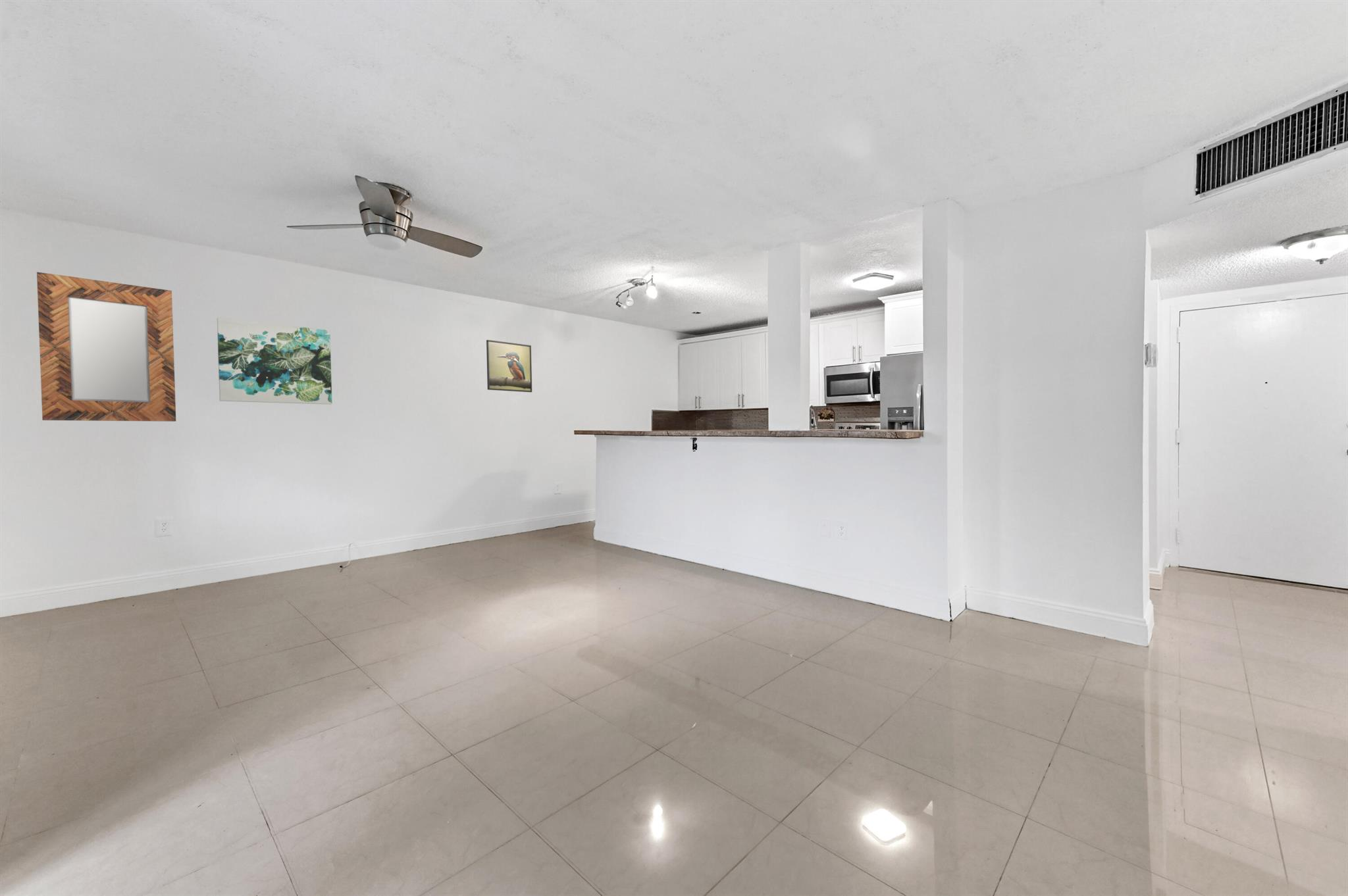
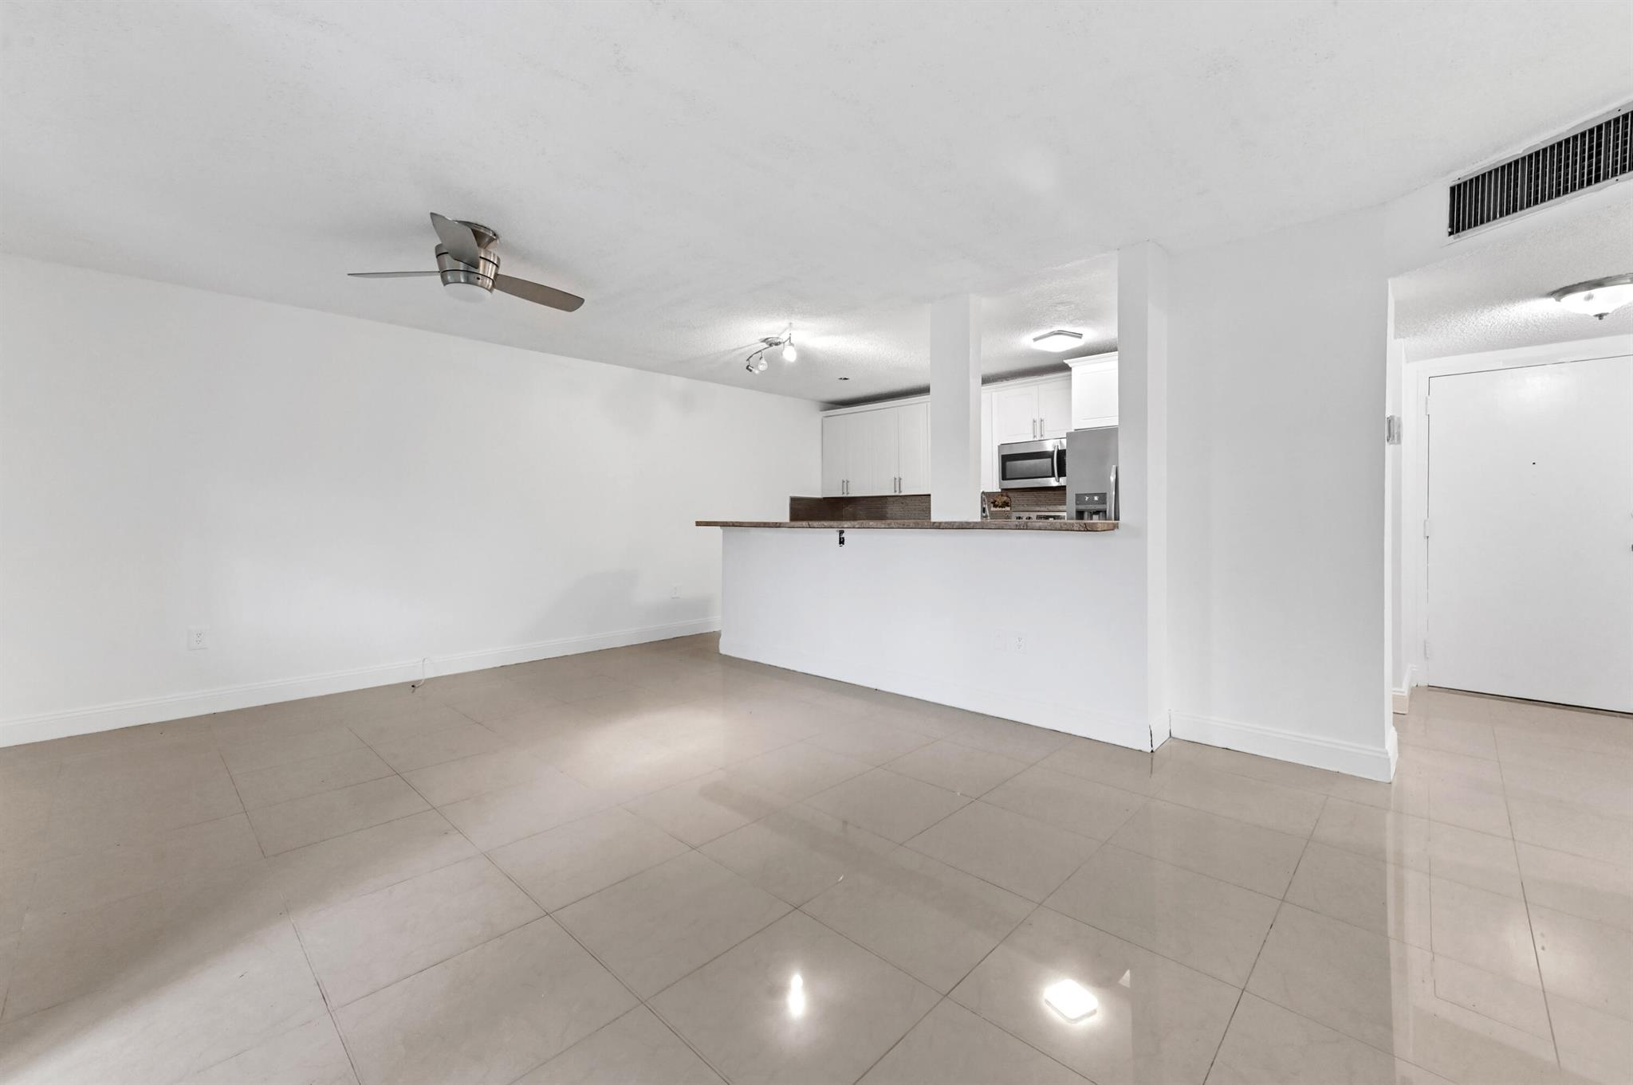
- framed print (509, 366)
- wall art (278, 363)
- home mirror (111, 351)
